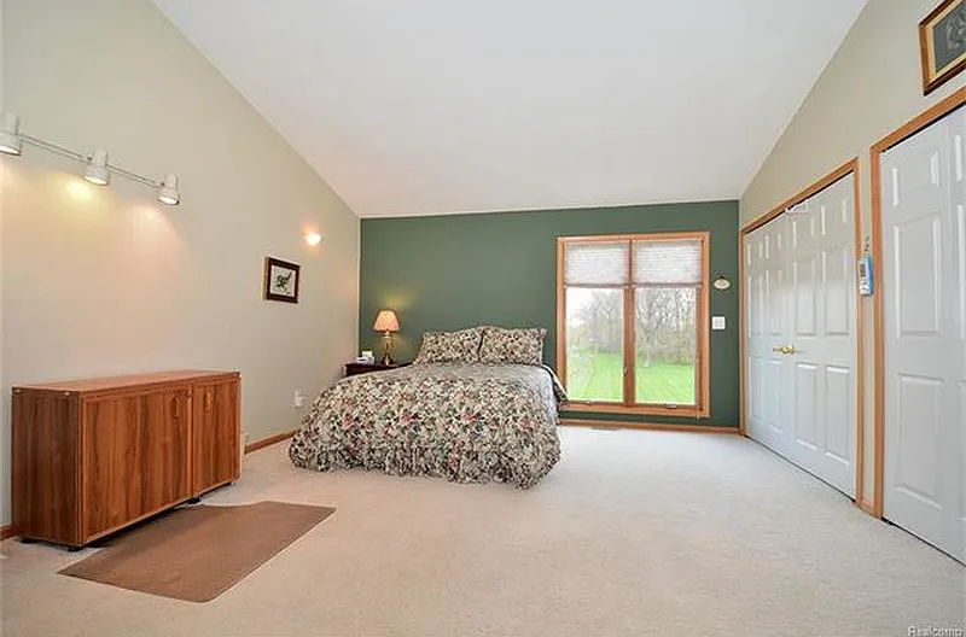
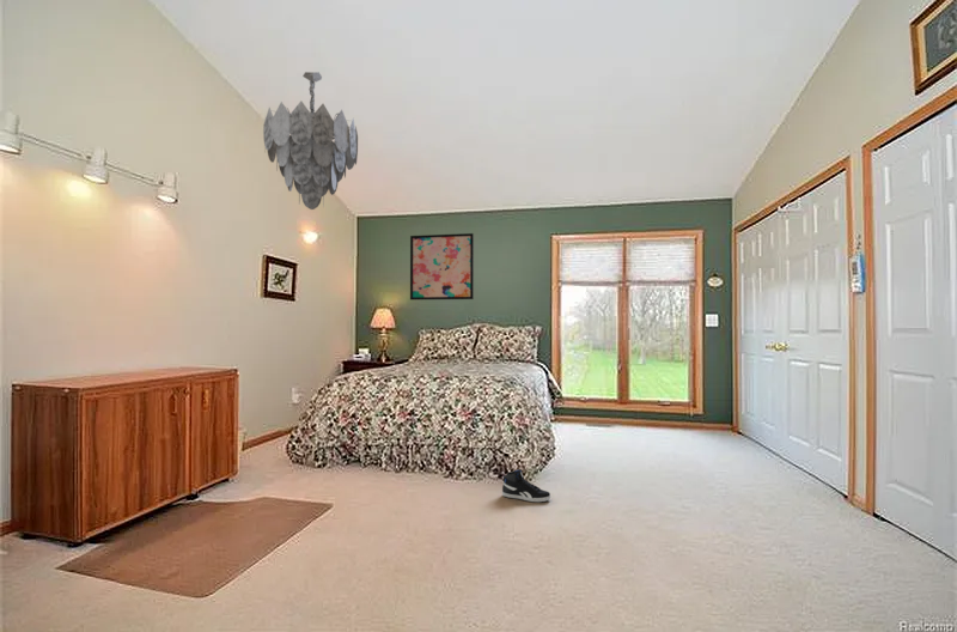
+ sneaker (525, 484)
+ wall art (441, 267)
+ chandelier (311, 140)
